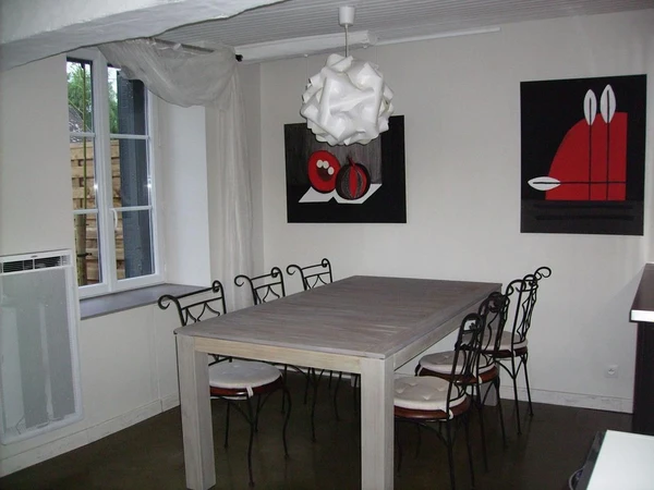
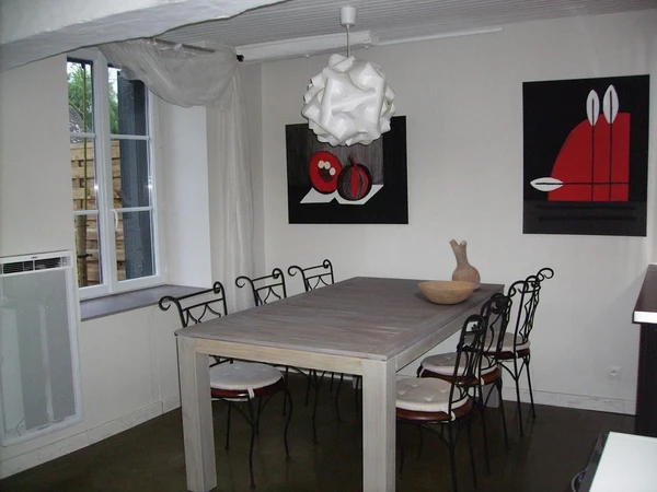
+ vase (464, 263)
+ bowl (447, 293)
